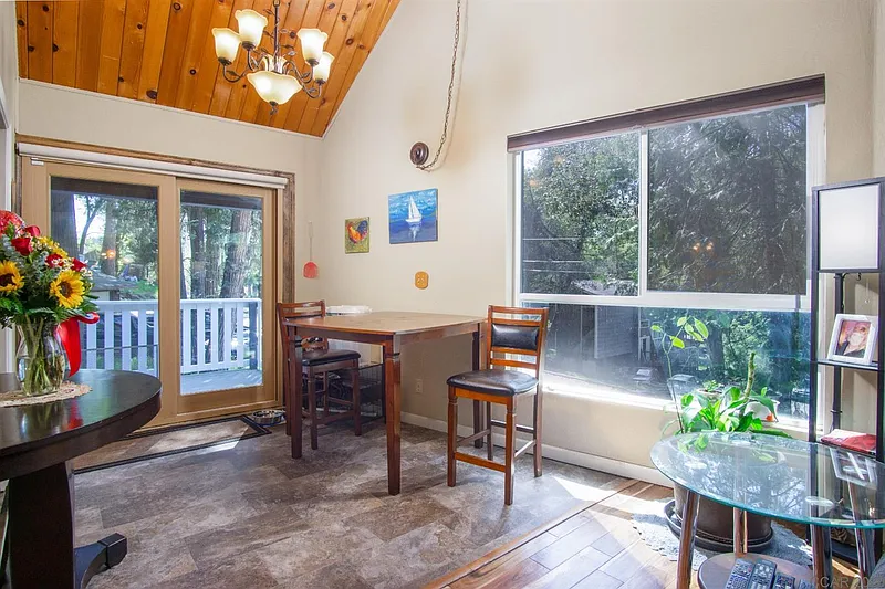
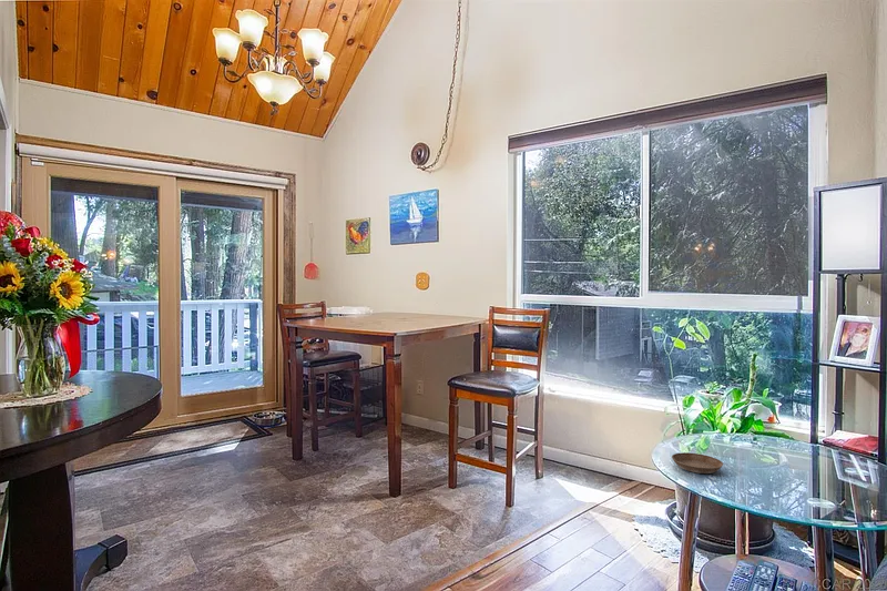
+ saucer (696, 463)
